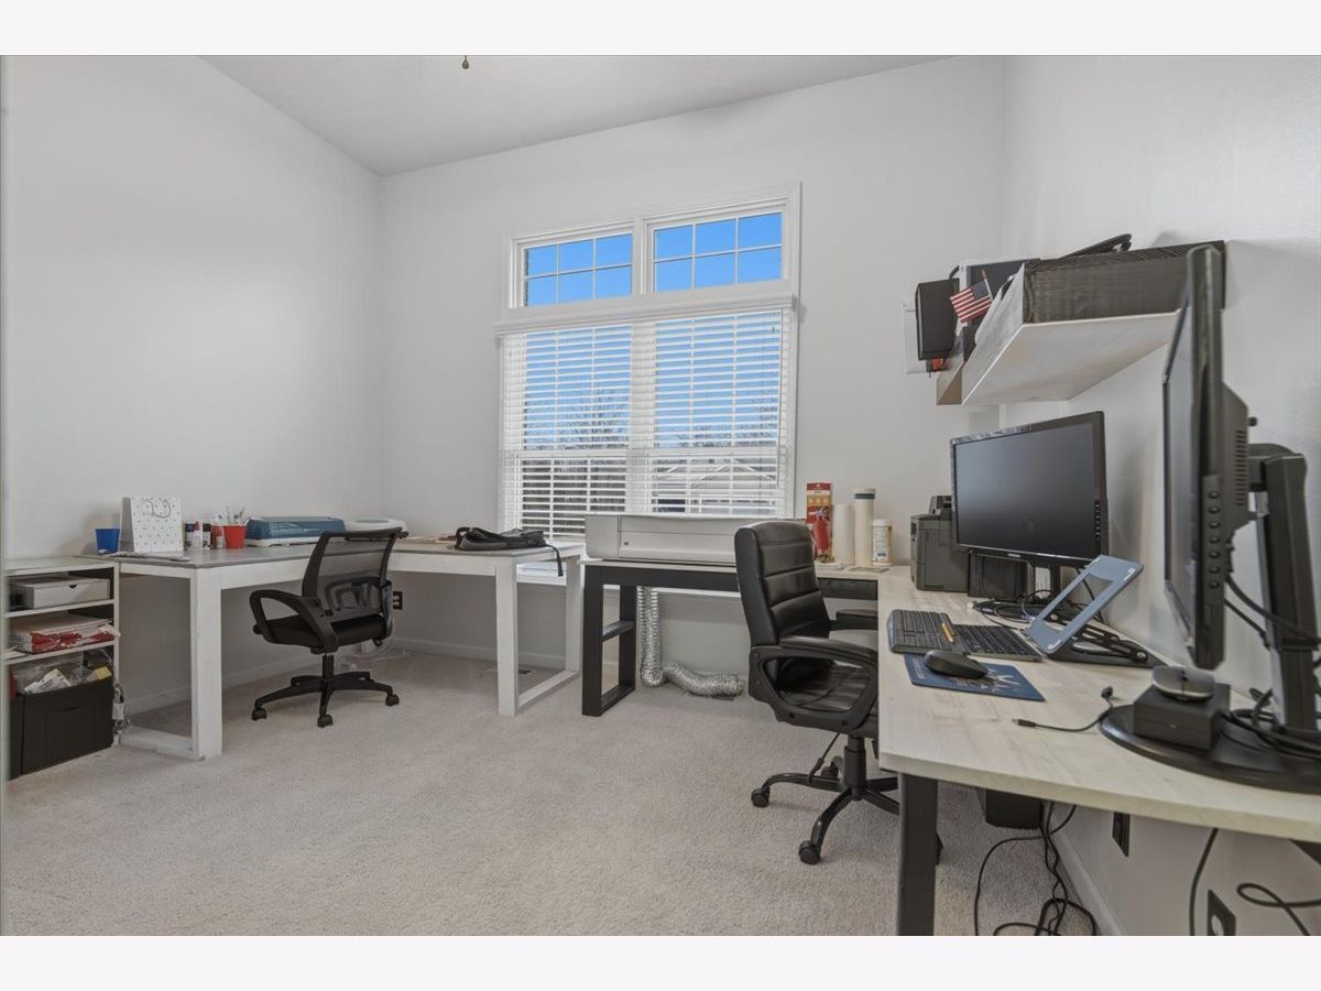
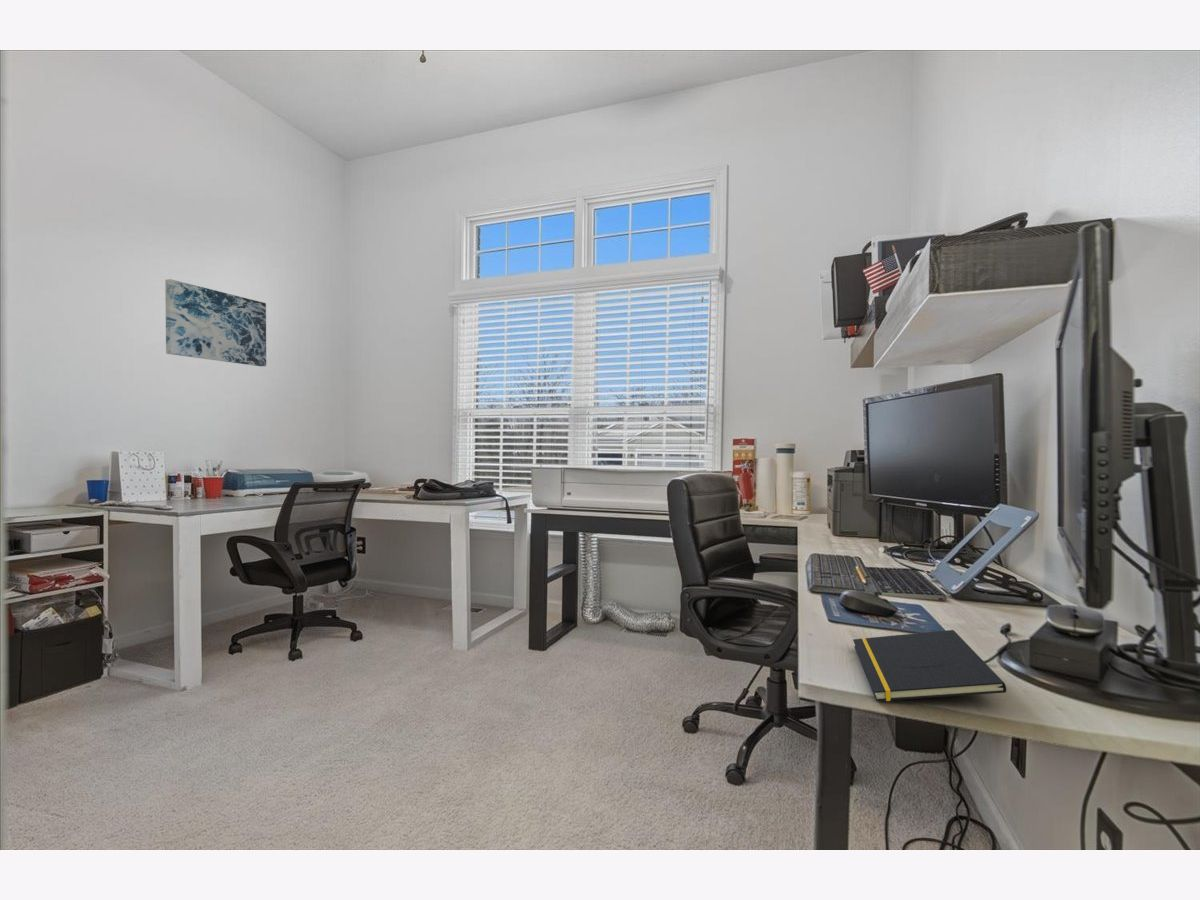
+ wall art (219, 326)
+ notepad (918, 662)
